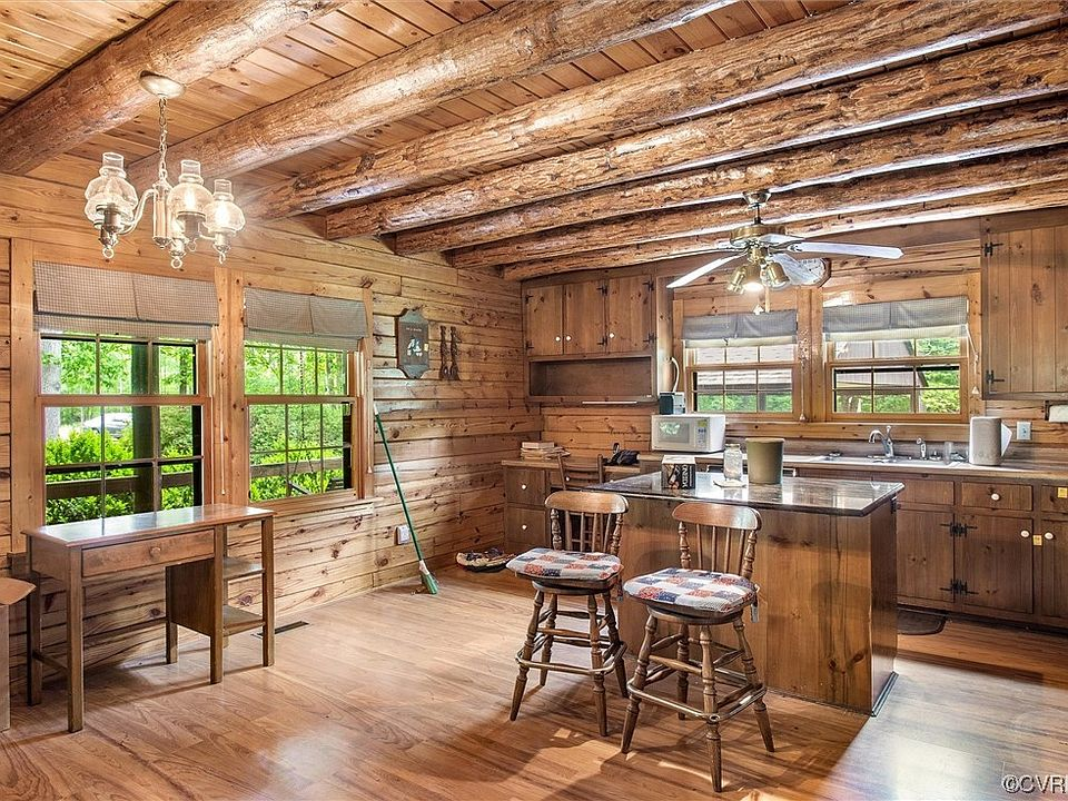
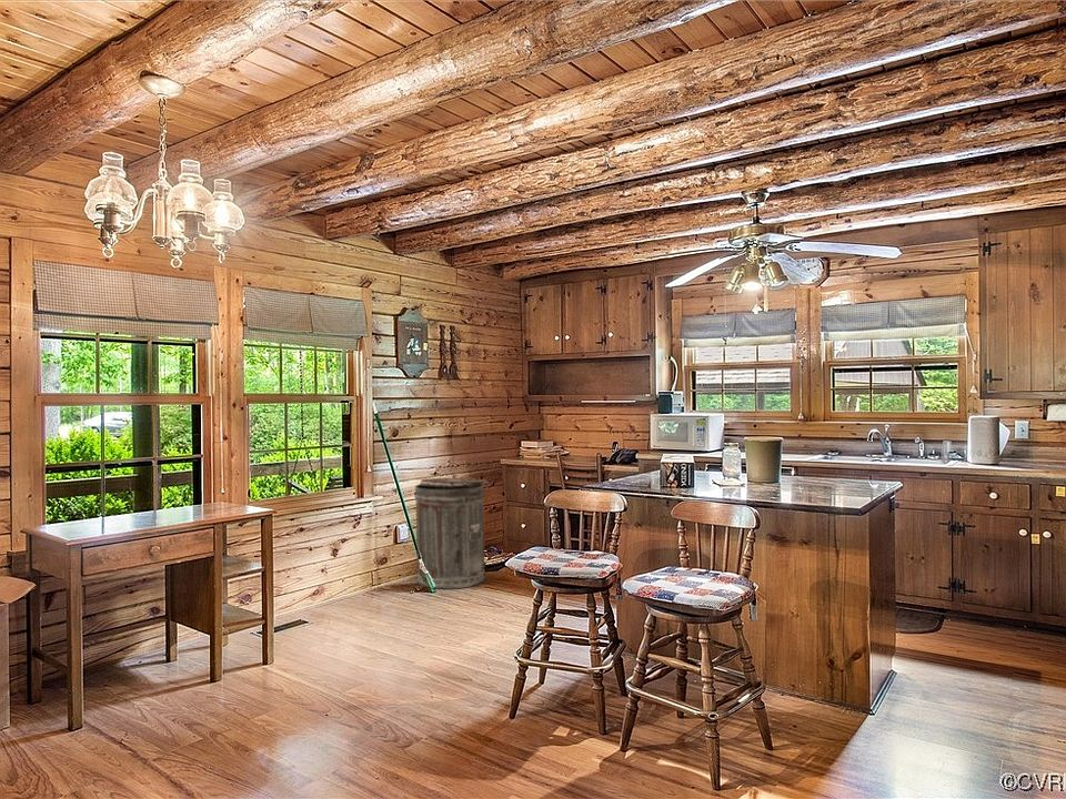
+ trash can lid (452, 528)
